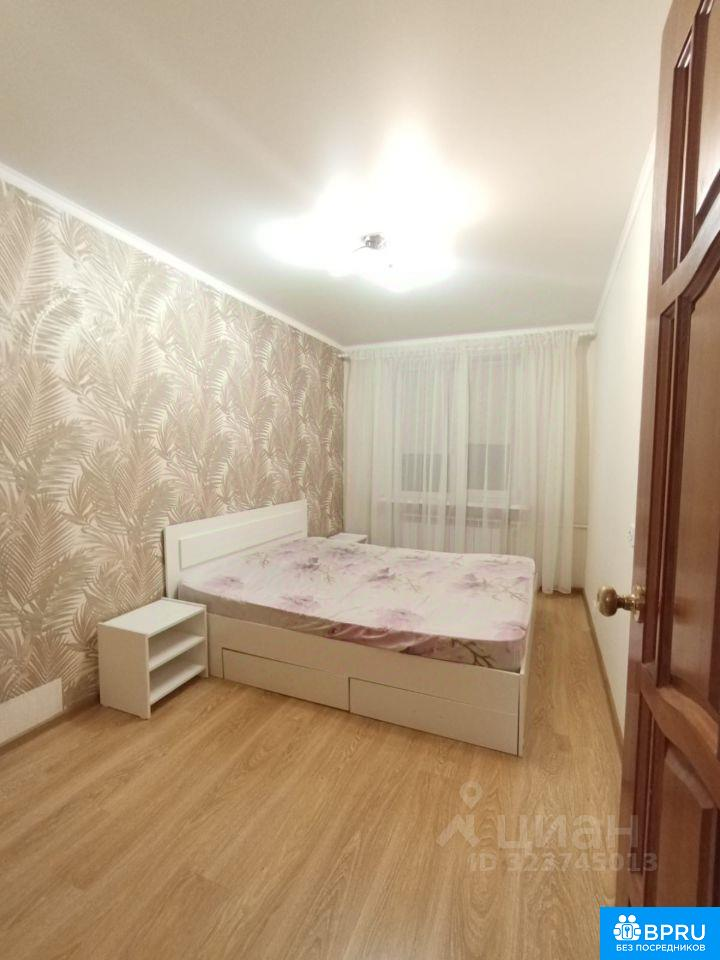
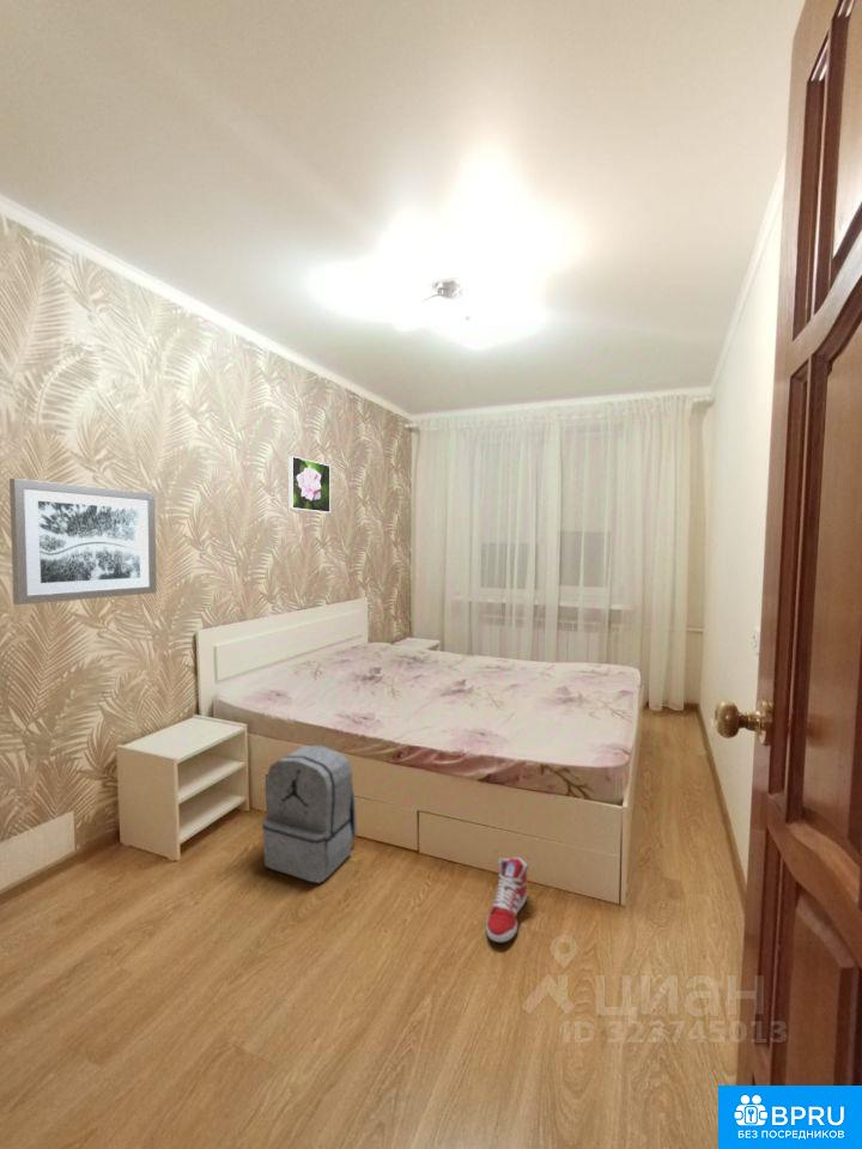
+ backpack (312, 803)
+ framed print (310, 486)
+ sneaker (506, 893)
+ wall art (91, 542)
